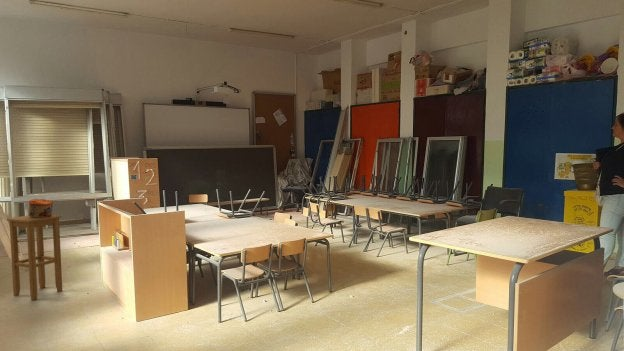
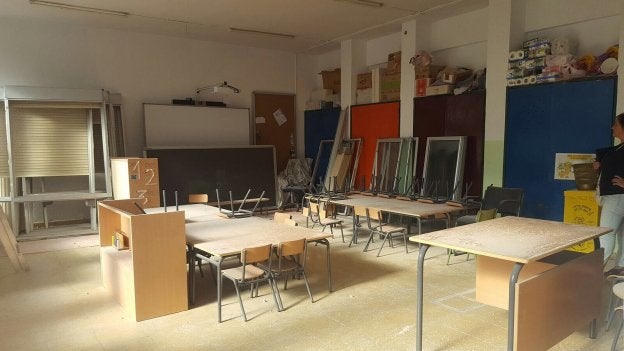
- can (40, 208)
- stool (37, 255)
